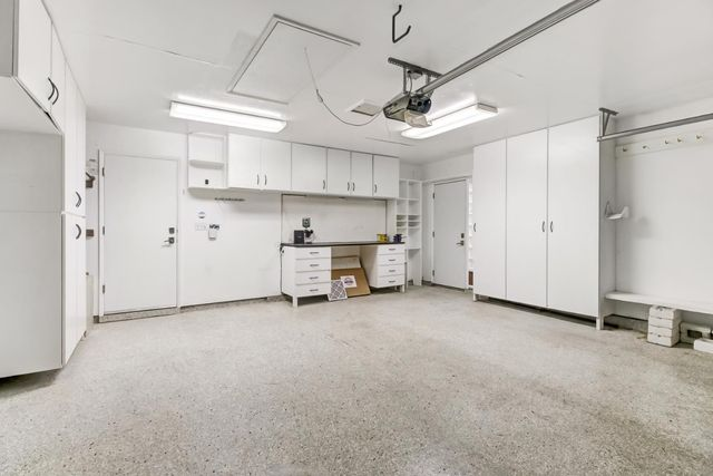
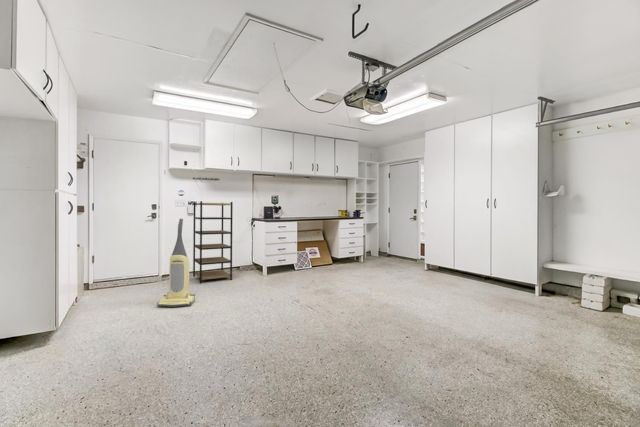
+ shelving unit (212, 244)
+ vacuum cleaner (177, 261)
